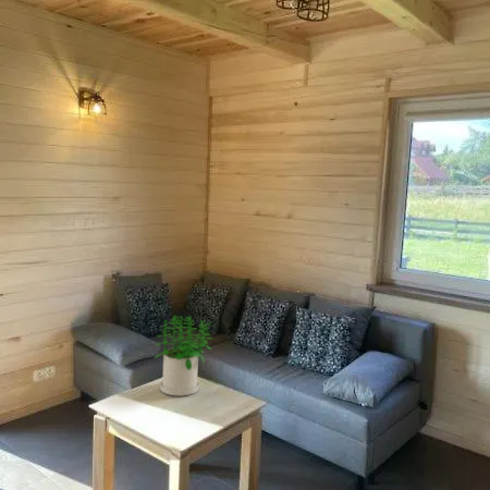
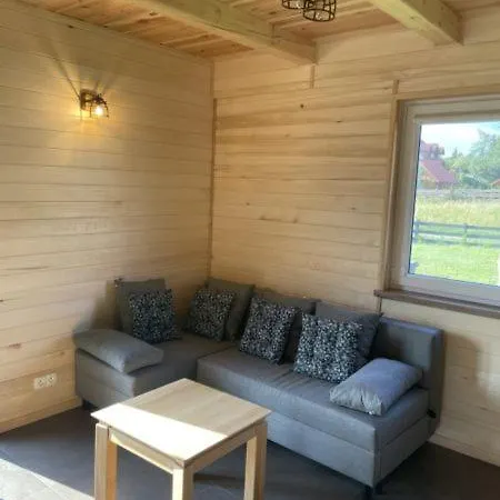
- potted plant (184, 352)
